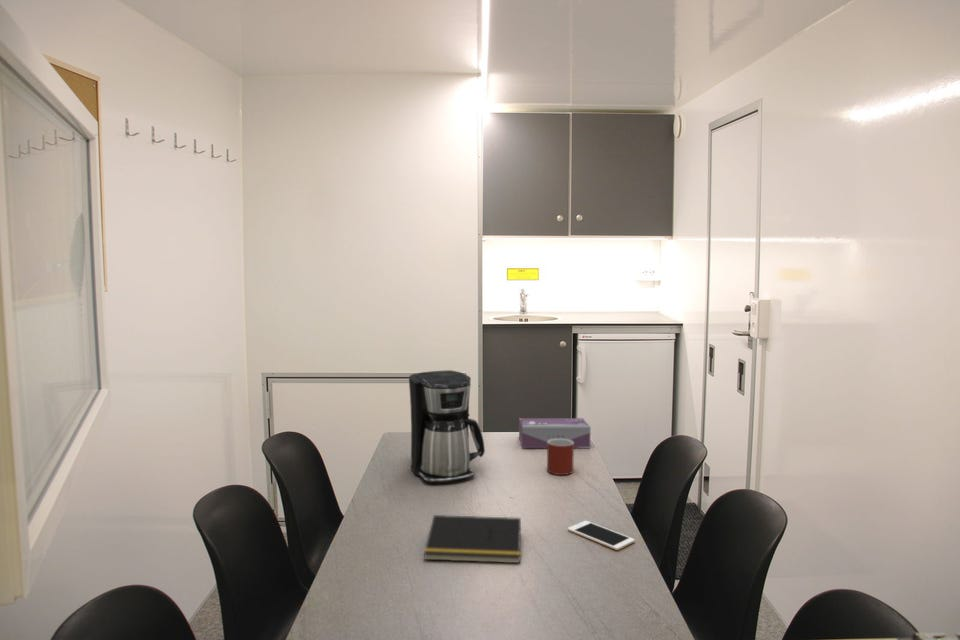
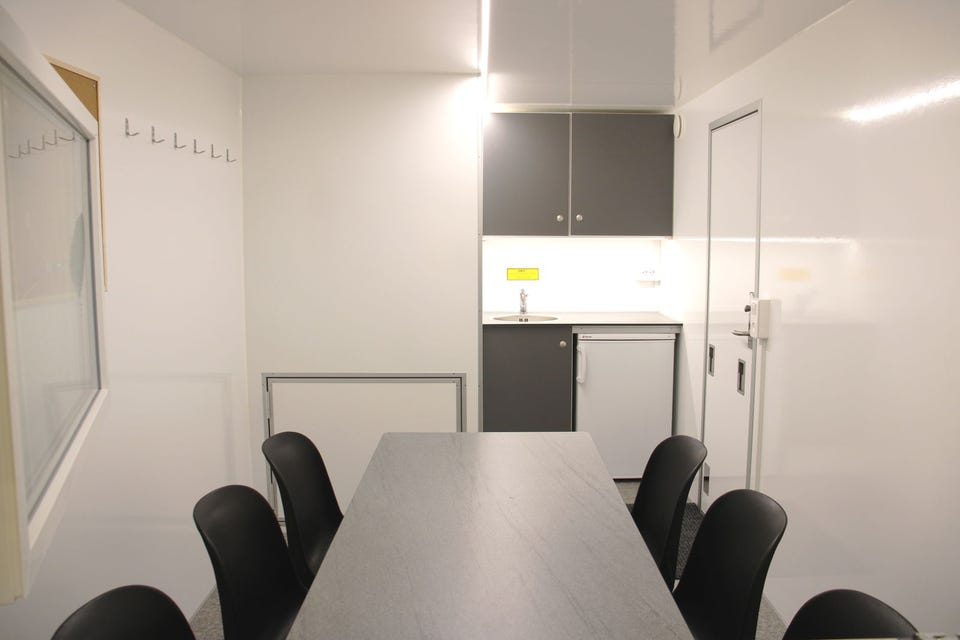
- tissue box (553, 431)
- cell phone (600, 534)
- notepad (474, 537)
- coffee maker (446, 420)
- mug (559, 454)
